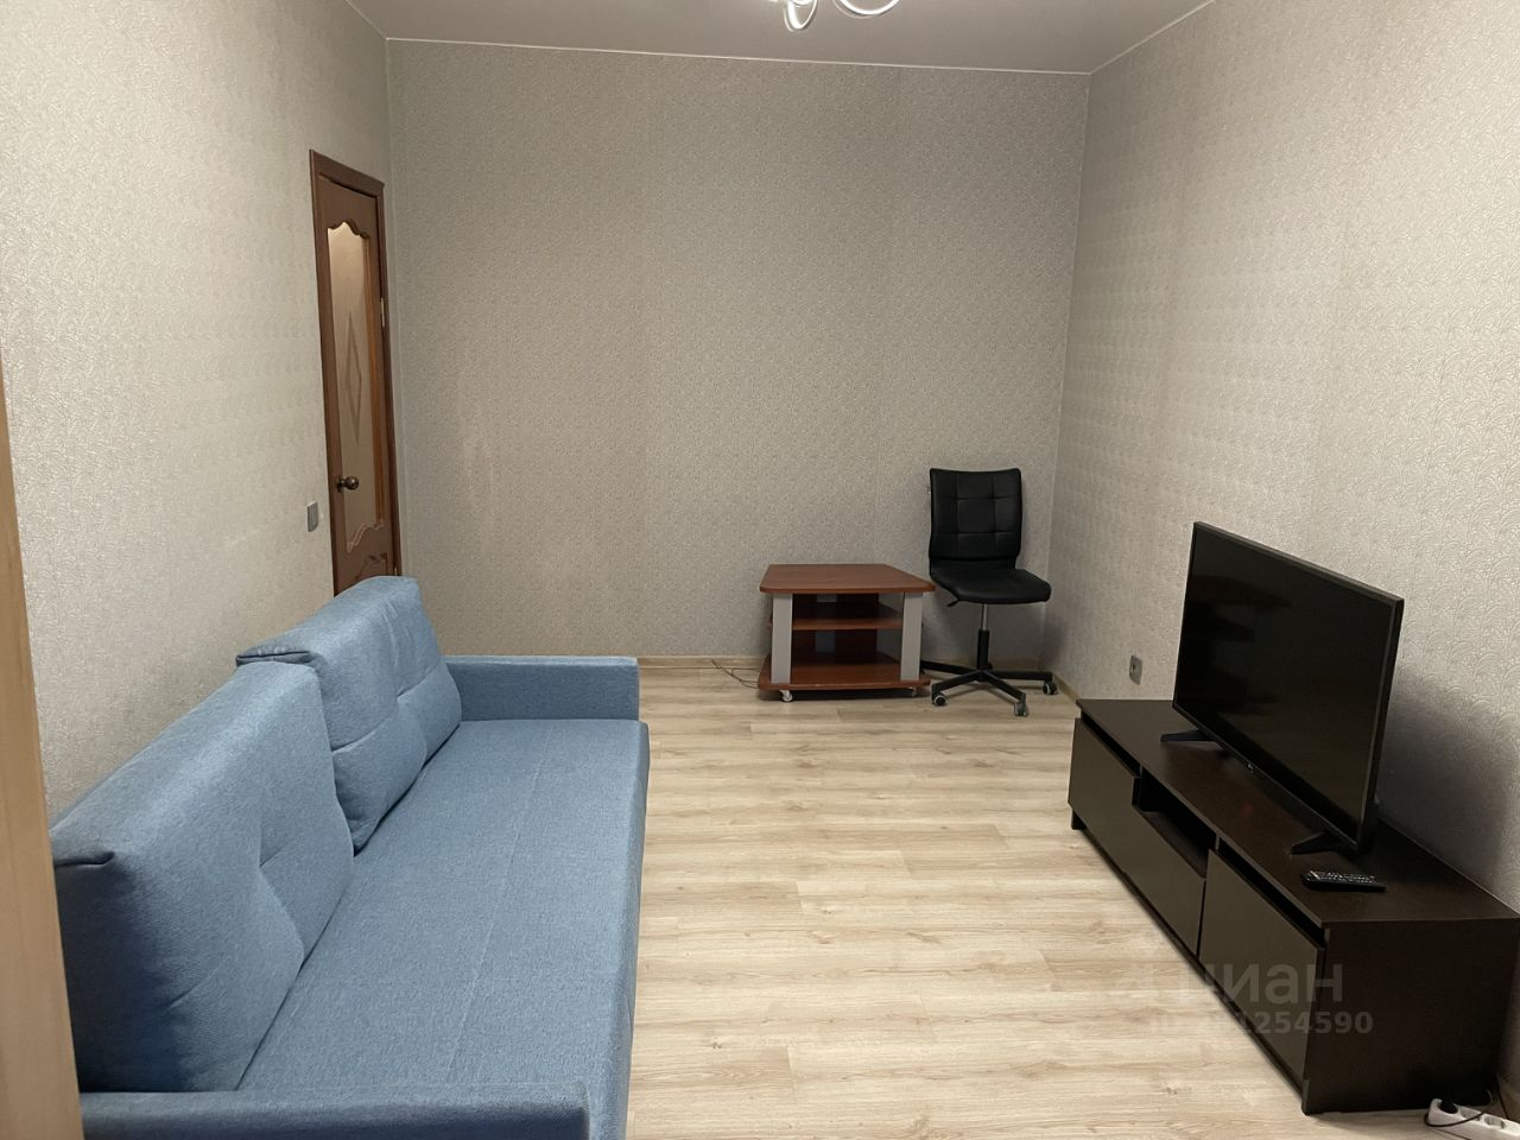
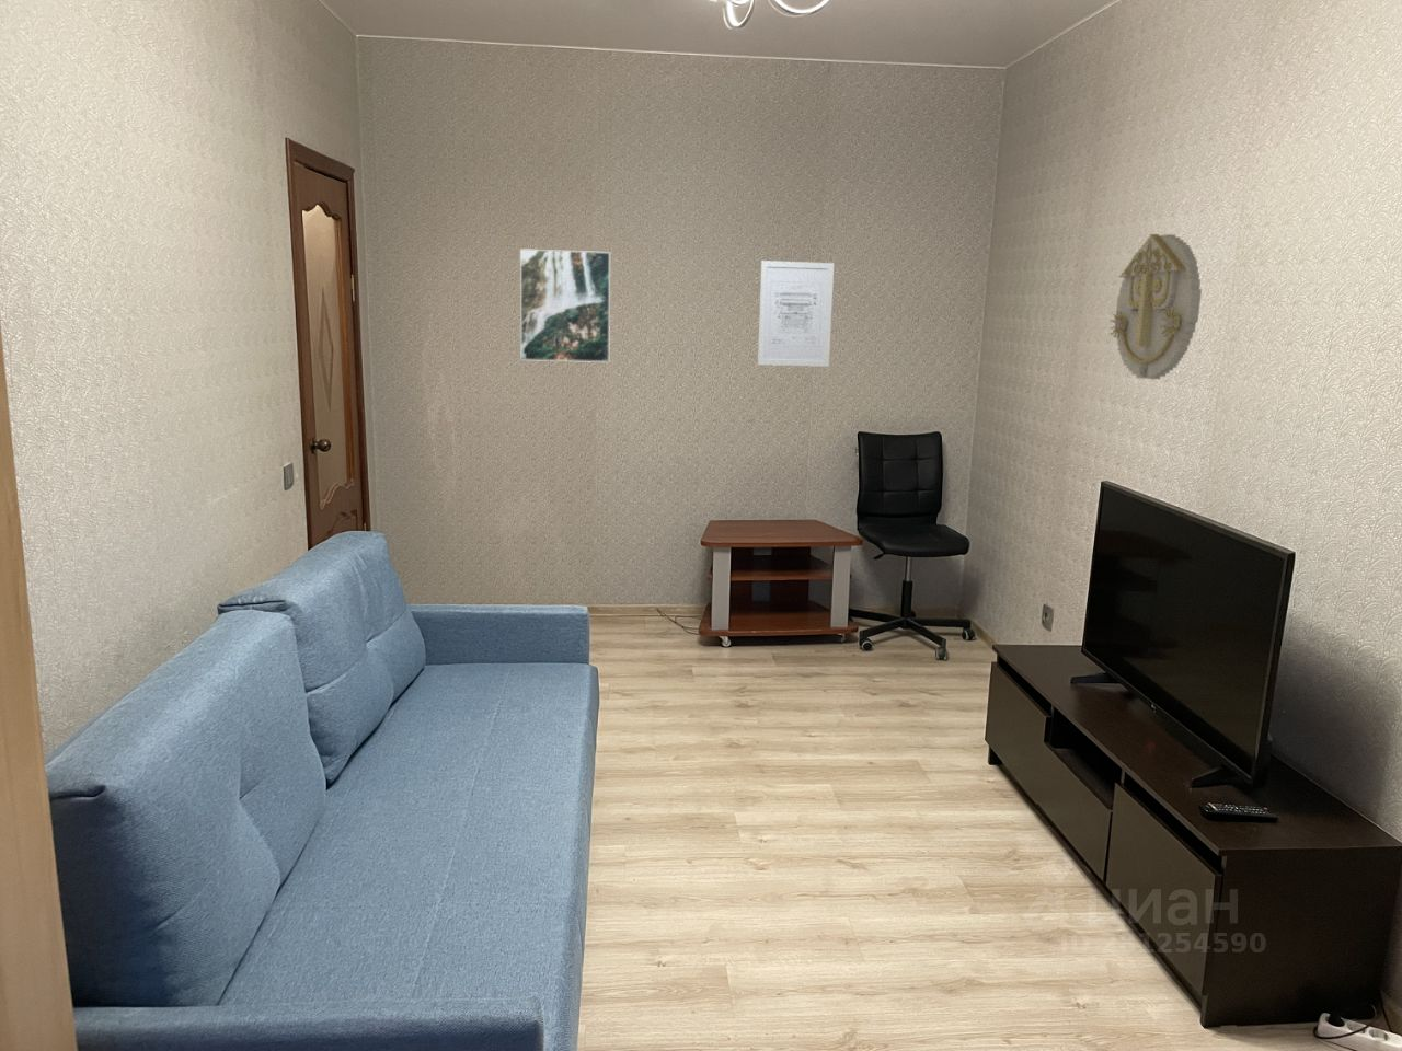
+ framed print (565, 306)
+ wall art (795, 315)
+ wall decoration (1150, 307)
